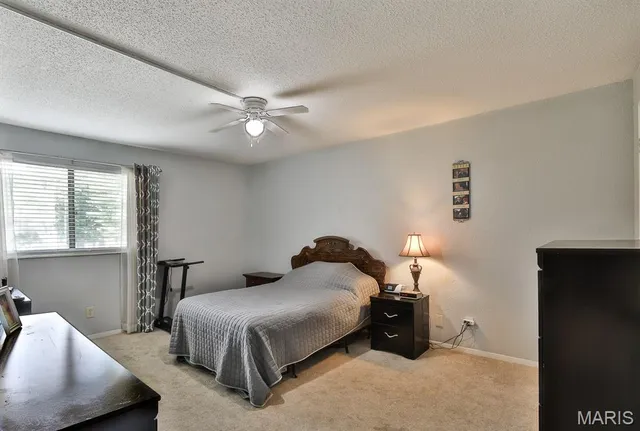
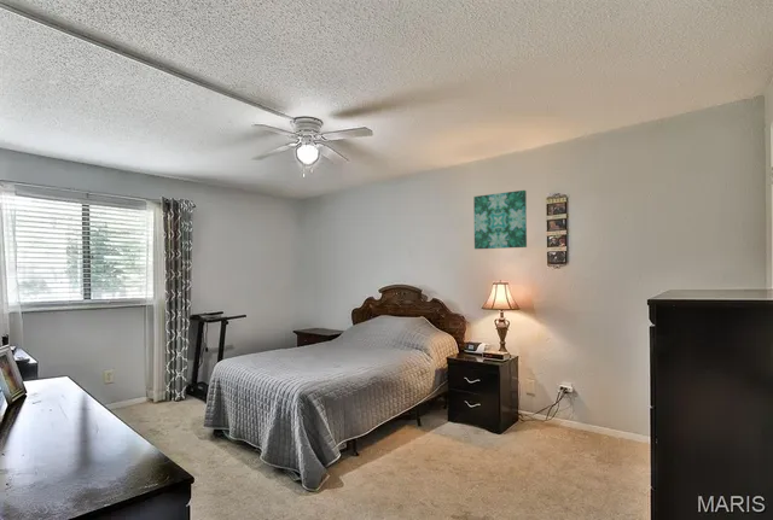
+ wall art (499, 221)
